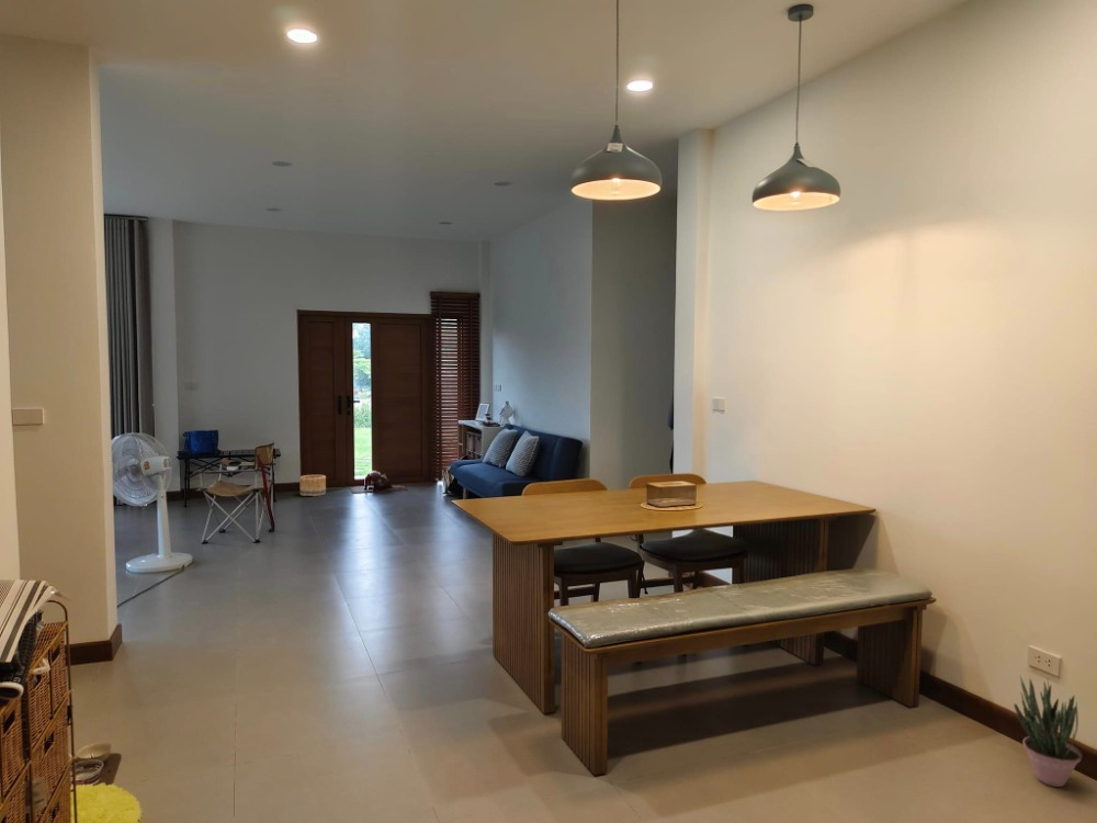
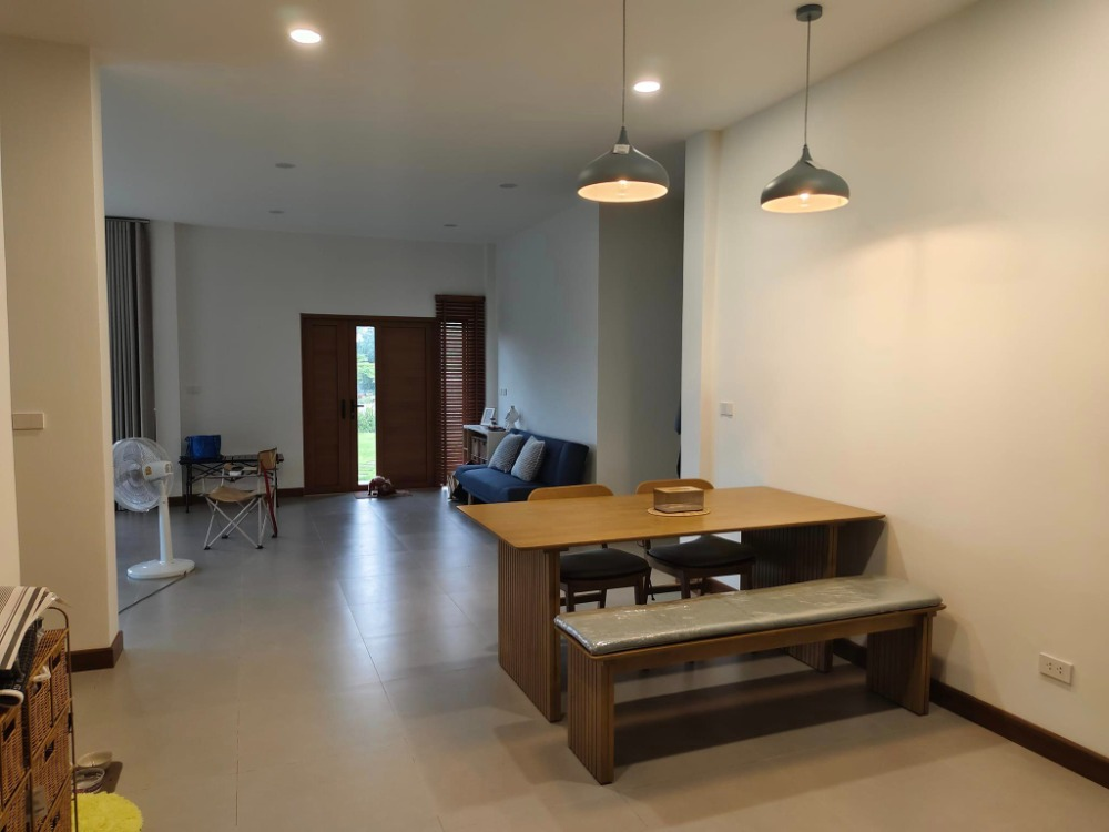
- potted plant (1045, 731)
- basket (313, 485)
